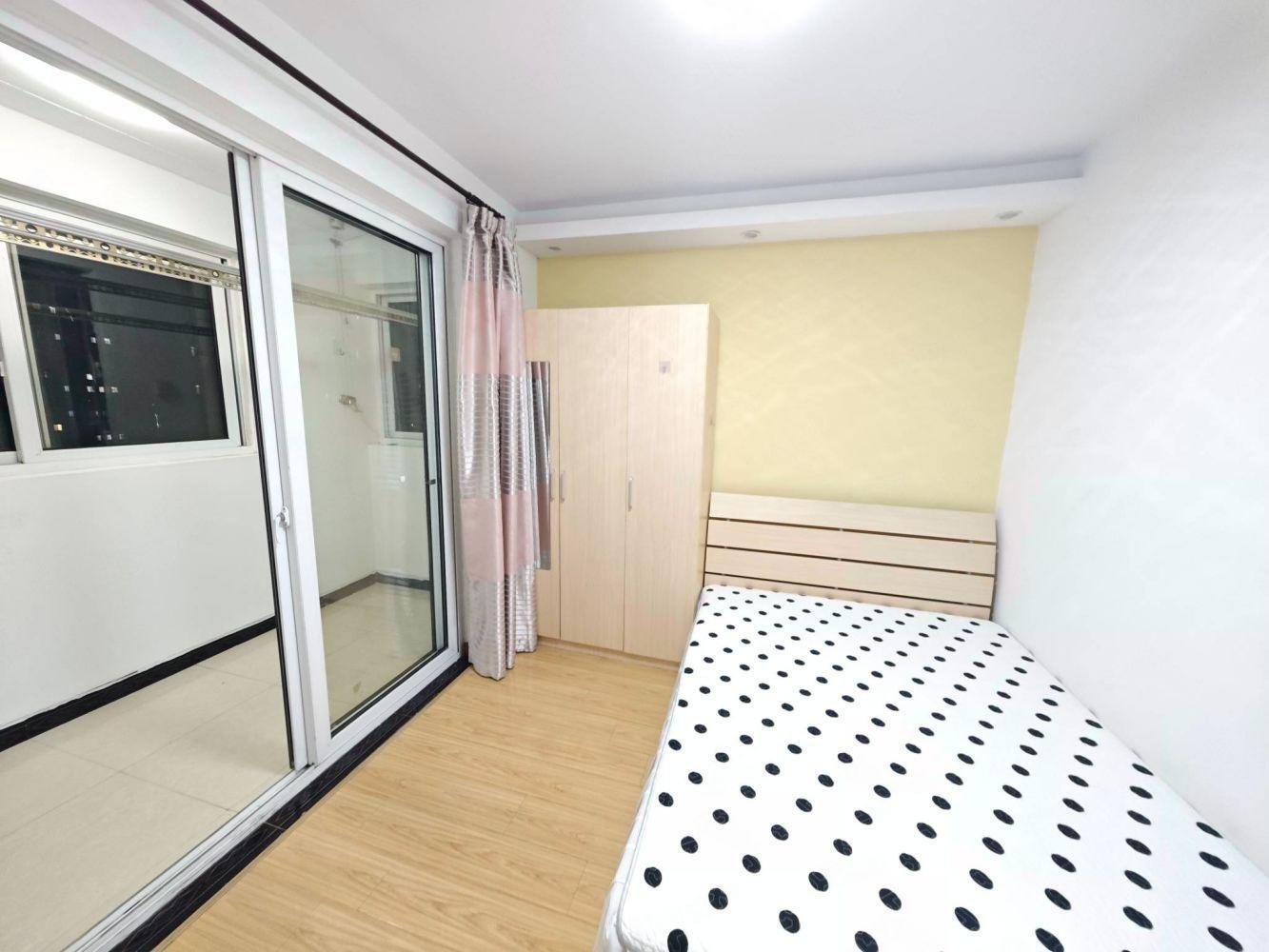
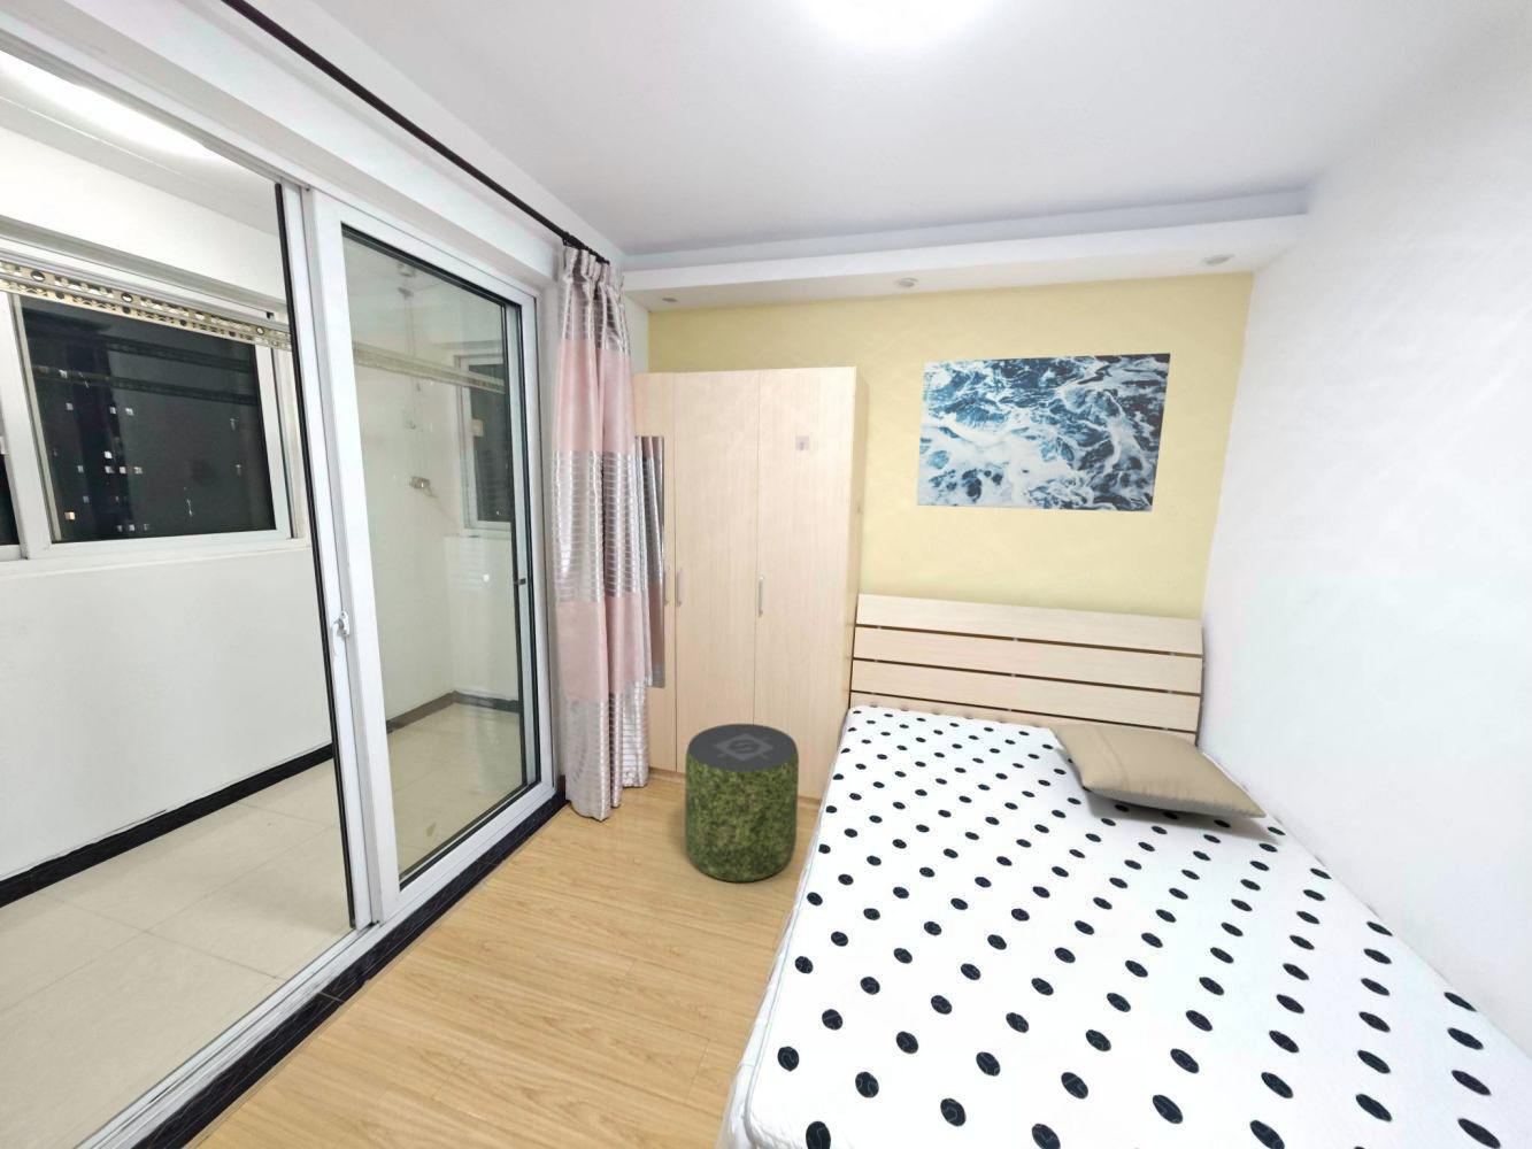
+ pillow (1141, 764)
+ pouf (741, 797)
+ wall art (1033, 434)
